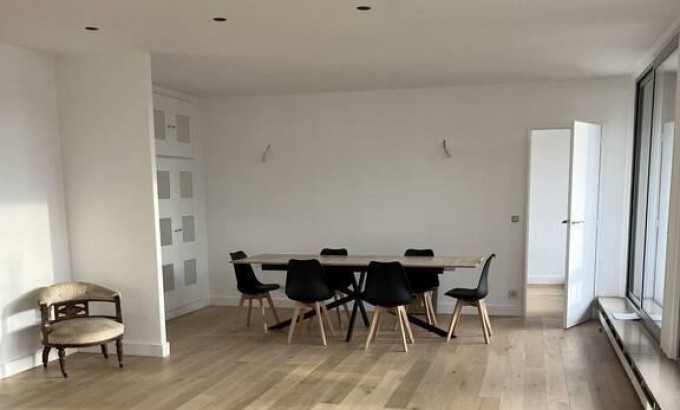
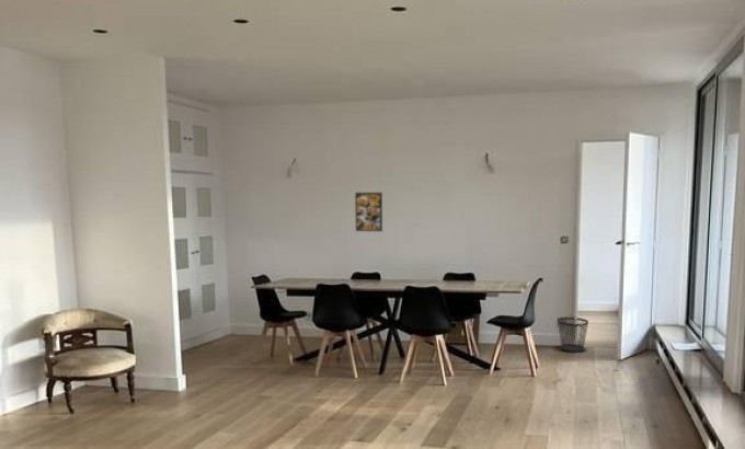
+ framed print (368, 211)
+ wastebasket (572, 335)
